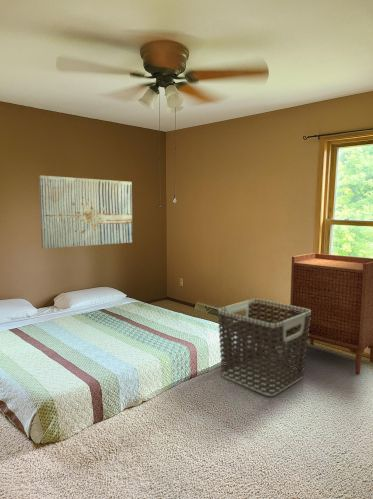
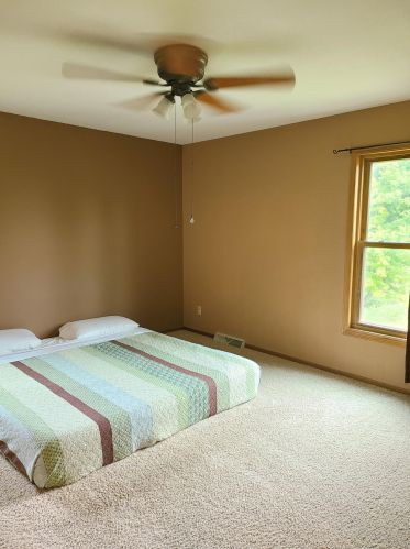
- clothes hamper (263, 343)
- wall art (90, 212)
- cabinet (334, 308)
